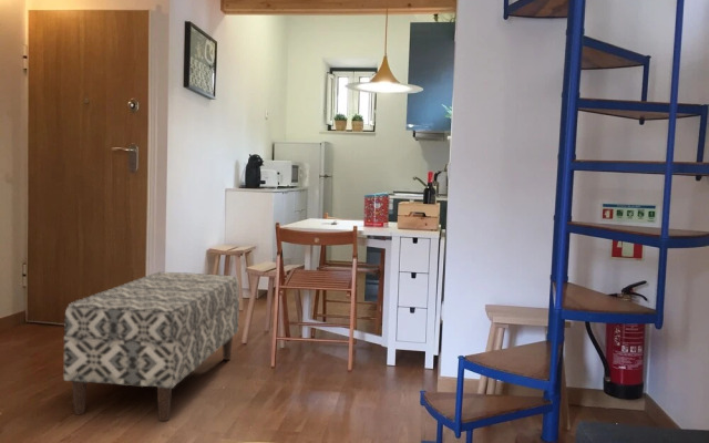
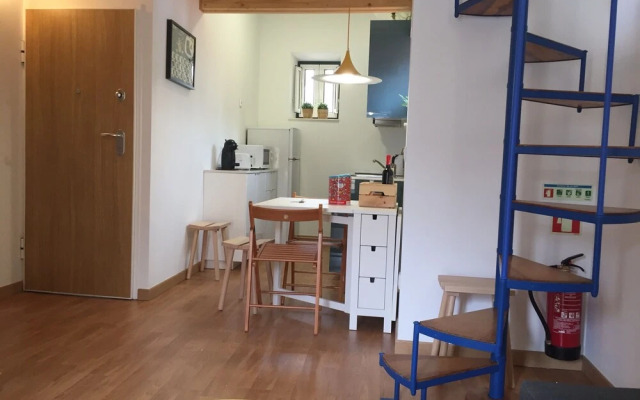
- bench (164, 334)
